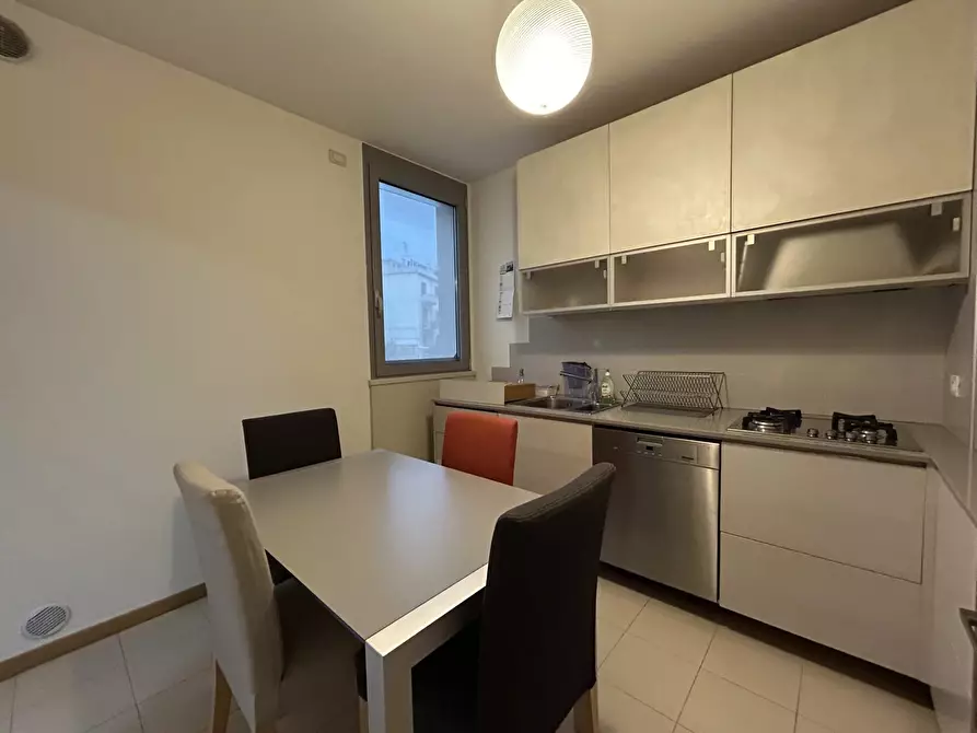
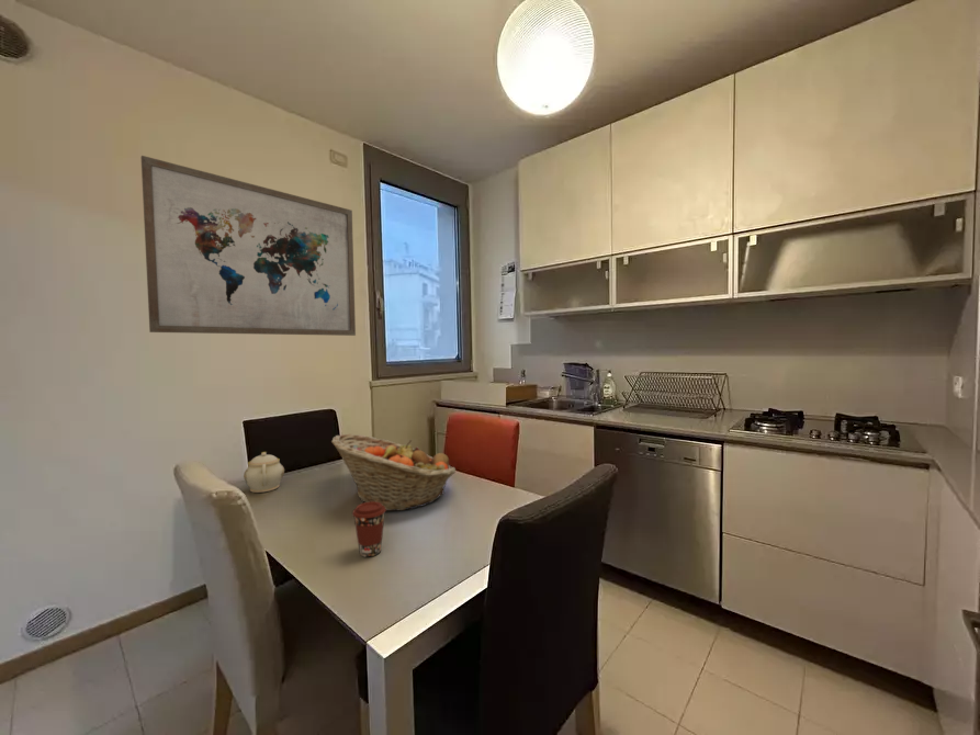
+ teapot (263, 471)
+ fruit basket (393, 464)
+ wall art (267, 261)
+ coffee cup (369, 529)
